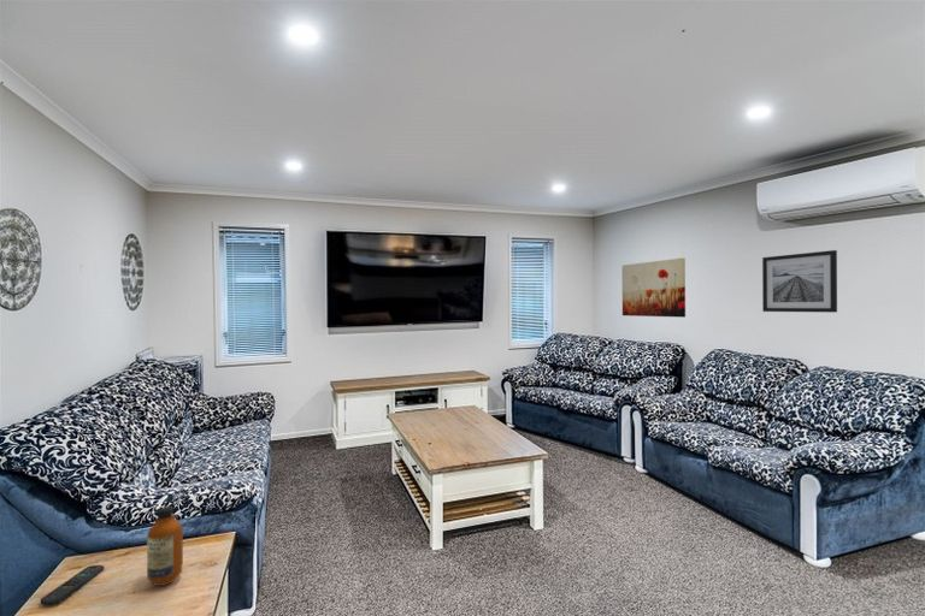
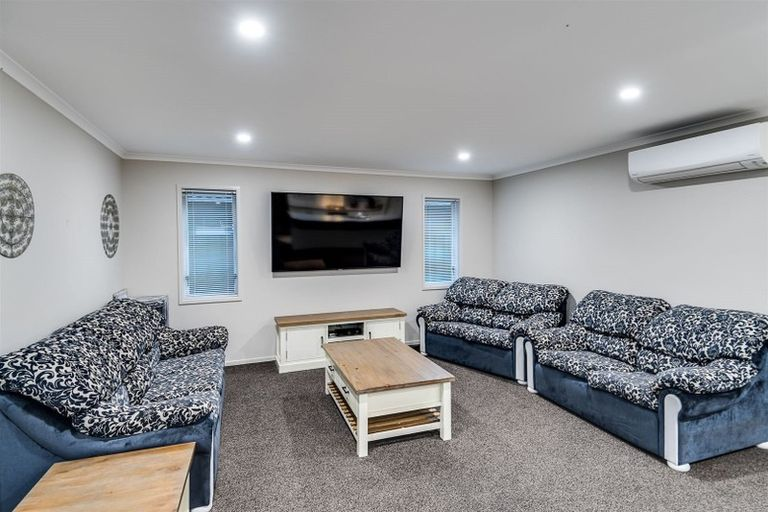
- remote control (73, 584)
- wall art (797, 283)
- bottle (165, 544)
- wall art (650, 289)
